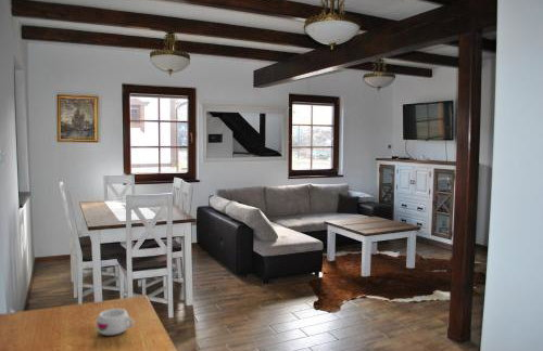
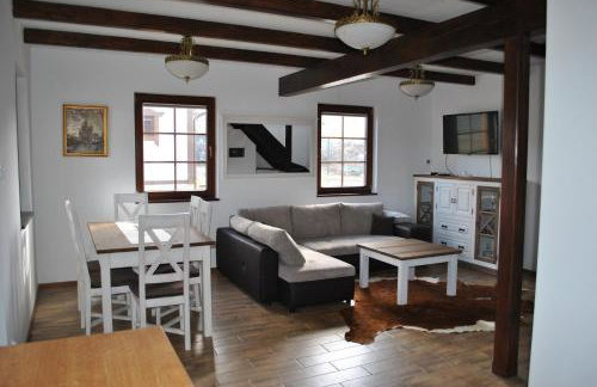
- mug (116, 322)
